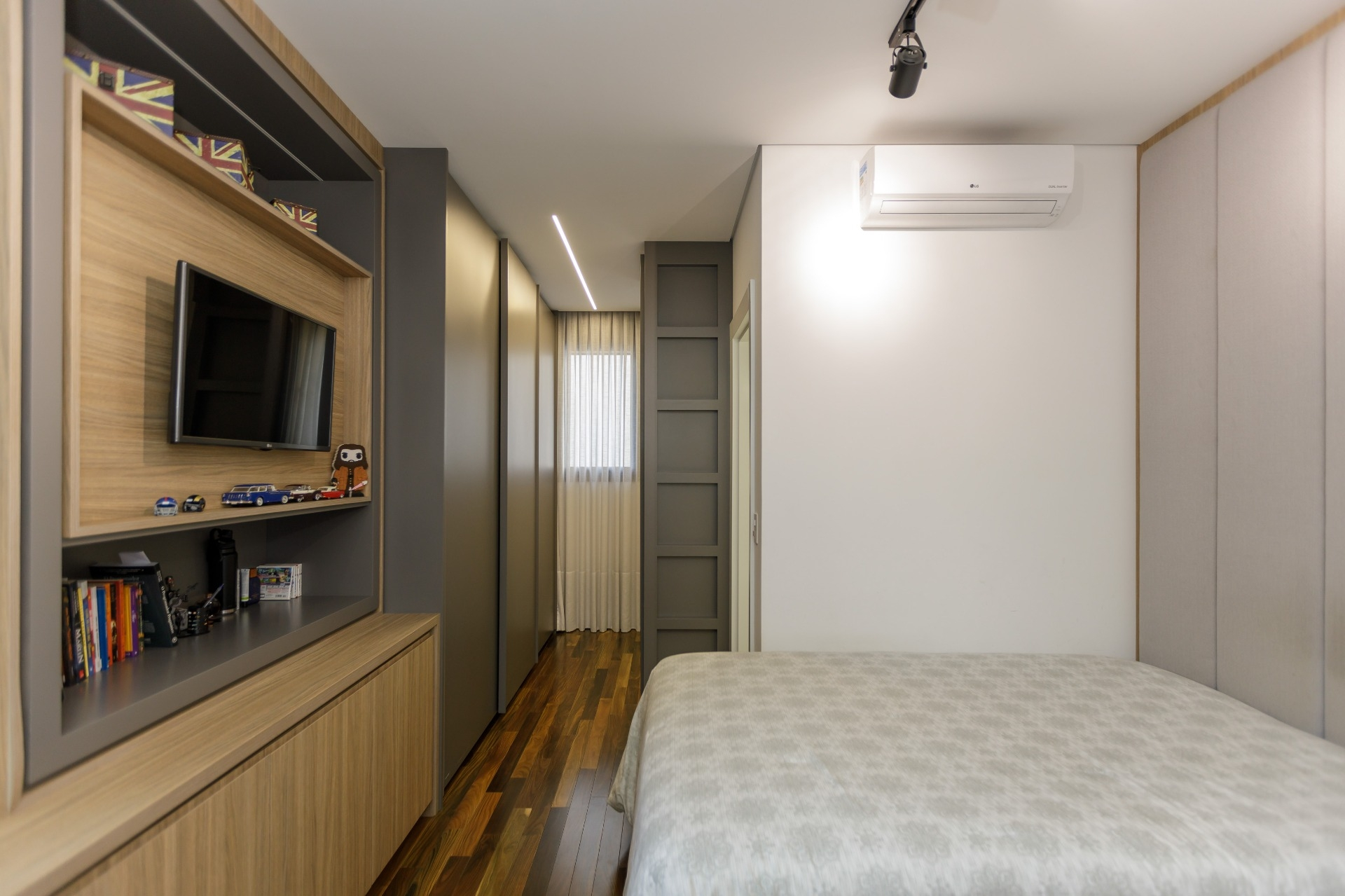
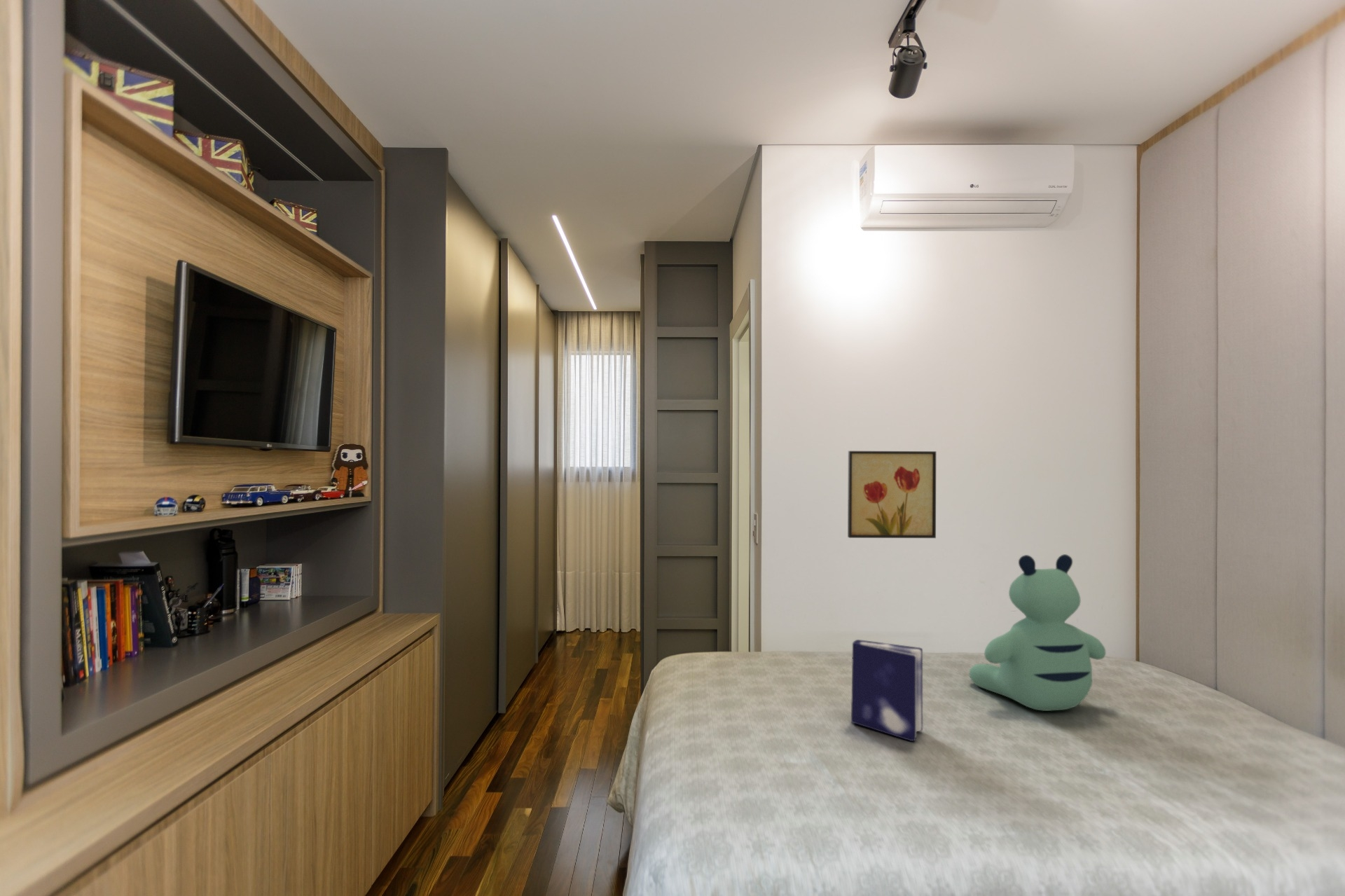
+ wall art (891, 494)
+ book (888, 688)
+ bear (1029, 625)
